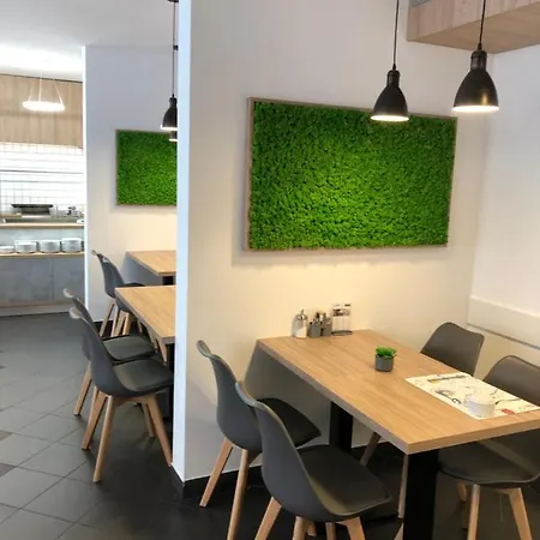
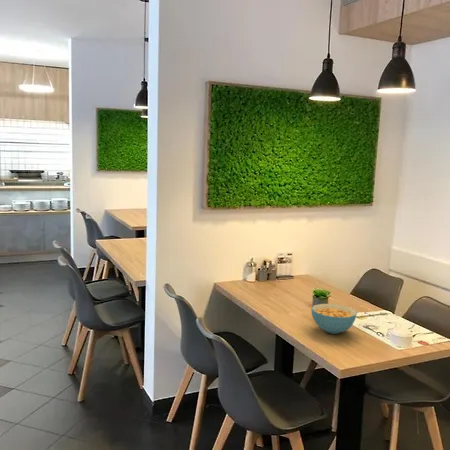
+ cereal bowl (333, 320)
